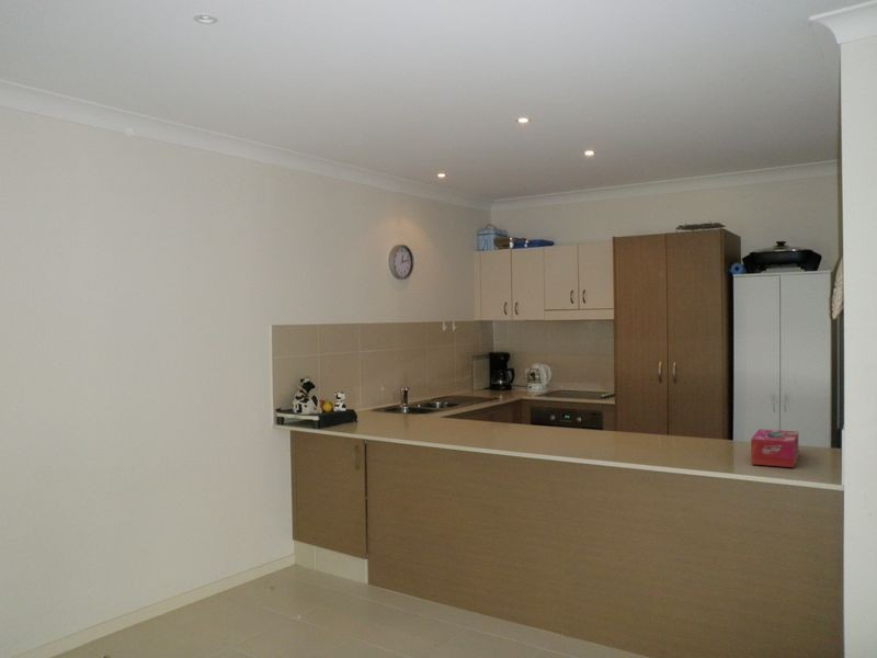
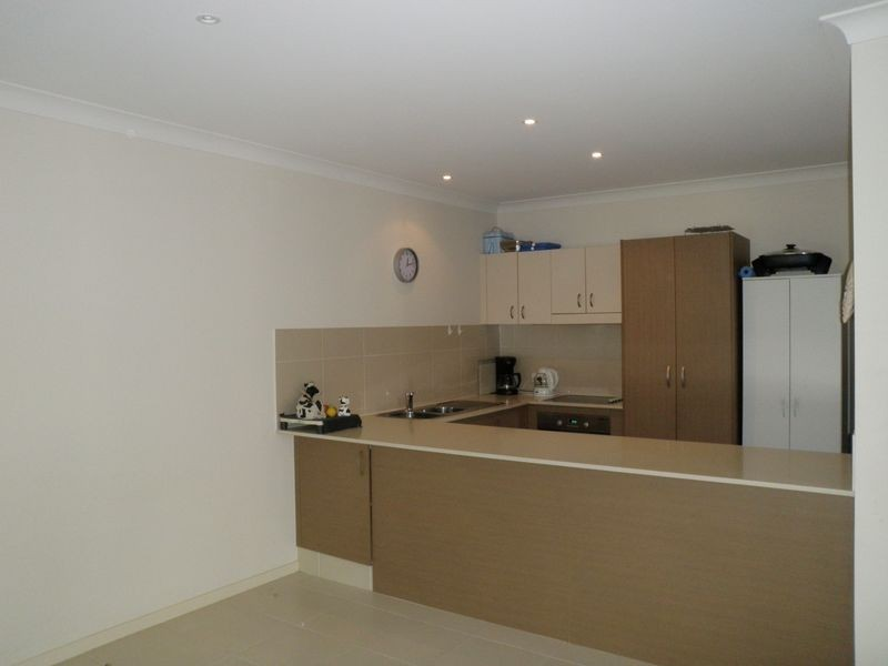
- tissue box (775, 446)
